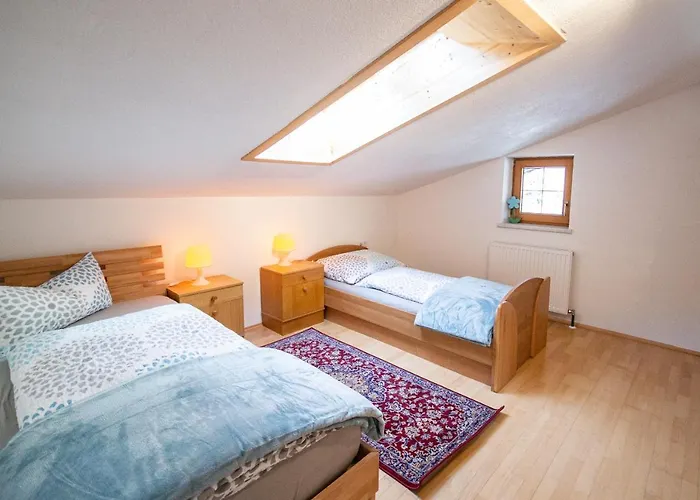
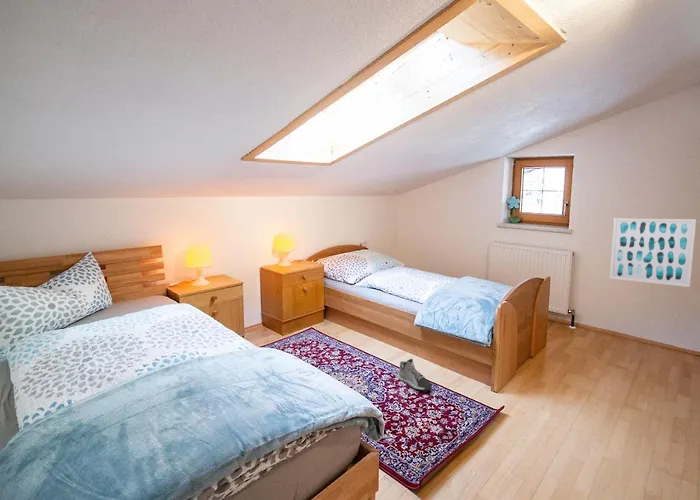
+ wall art (650, 250)
+ sneaker (413, 372)
